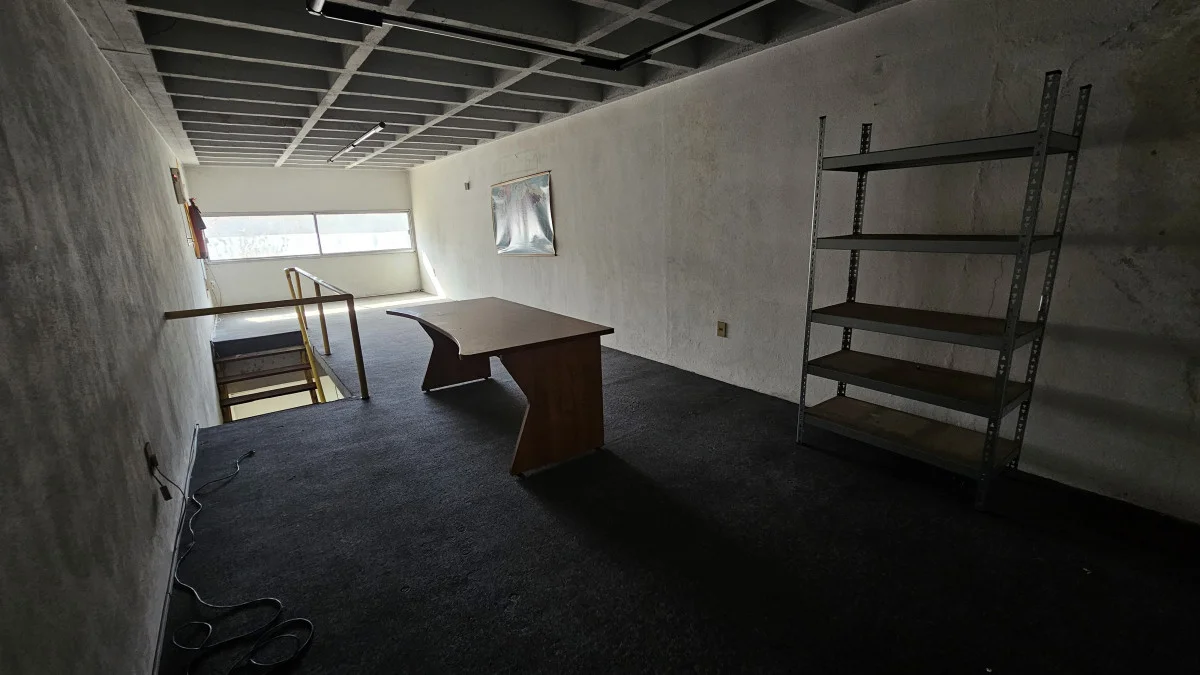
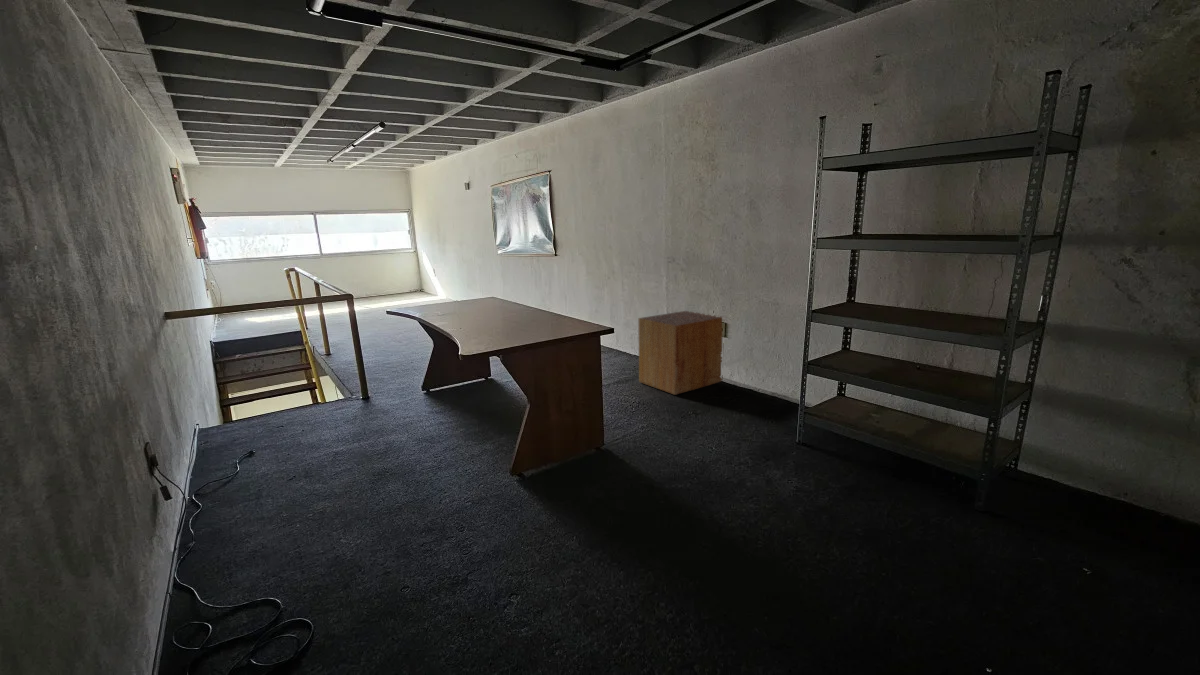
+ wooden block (680, 350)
